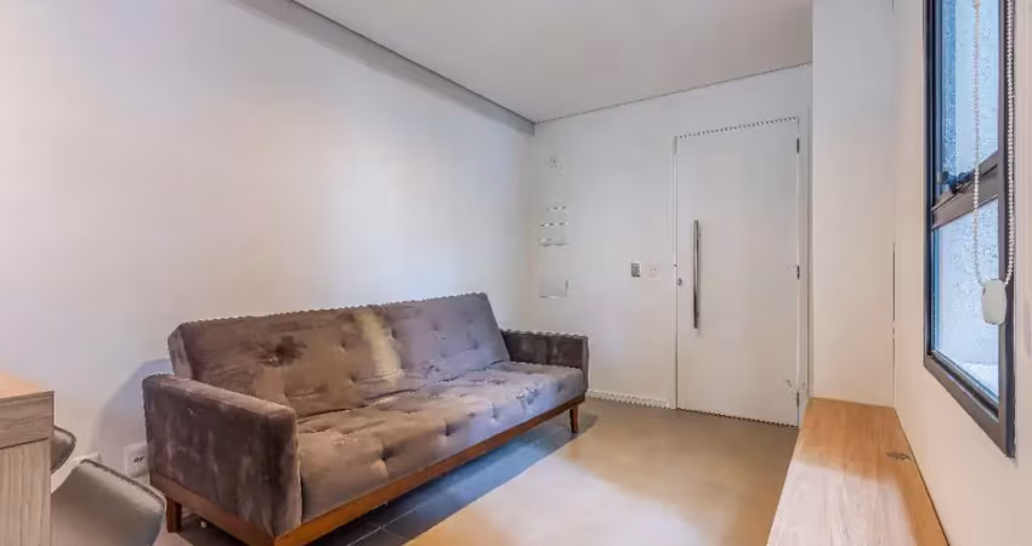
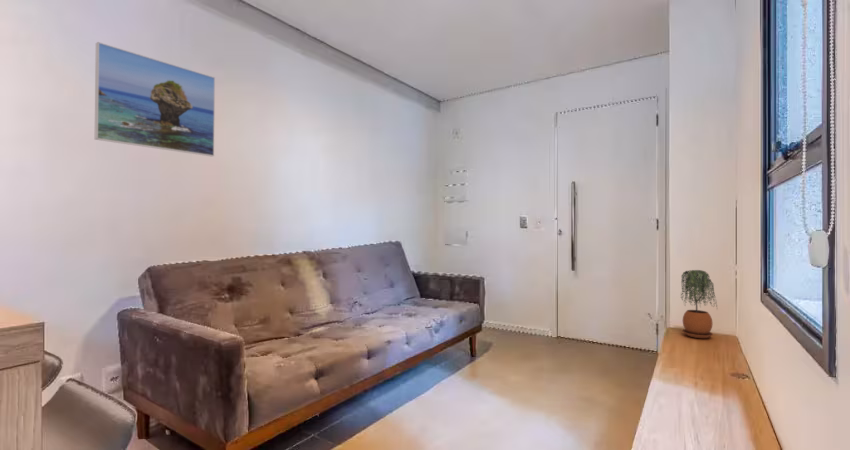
+ potted plant (698, 302)
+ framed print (160, 105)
